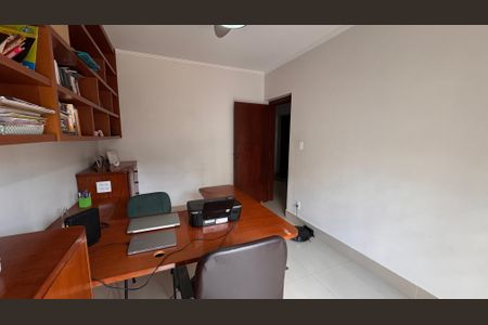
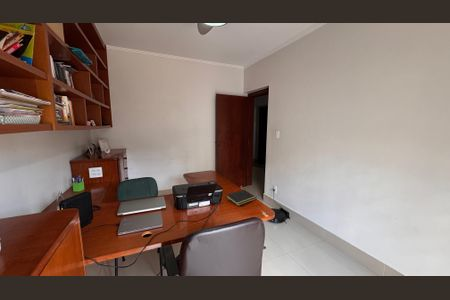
+ notepad (241, 196)
